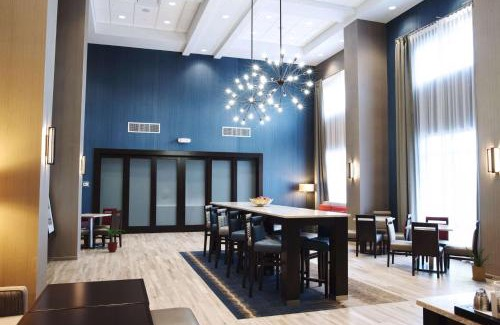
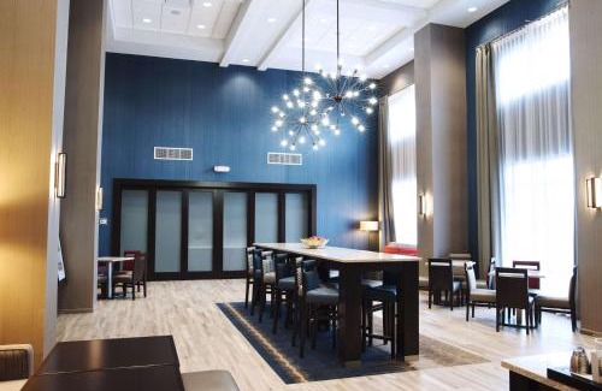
- house plant (479, 262)
- potted plant (108, 237)
